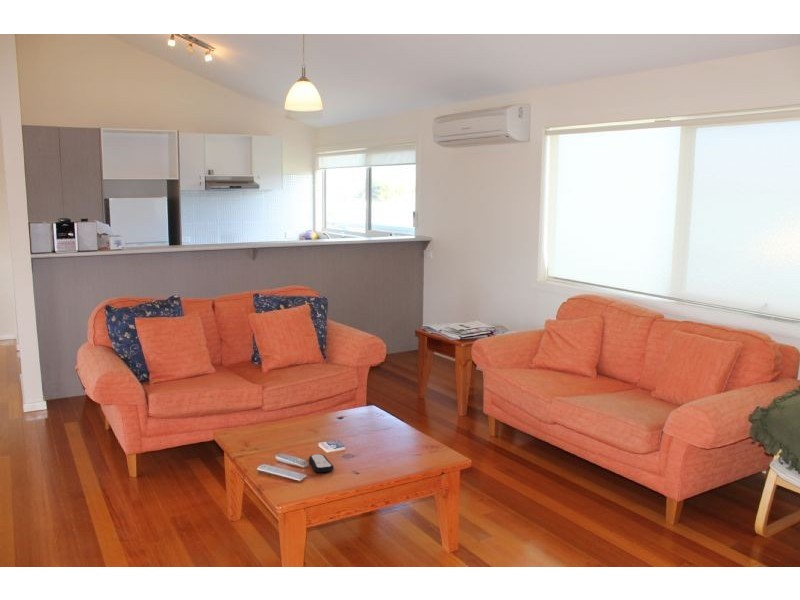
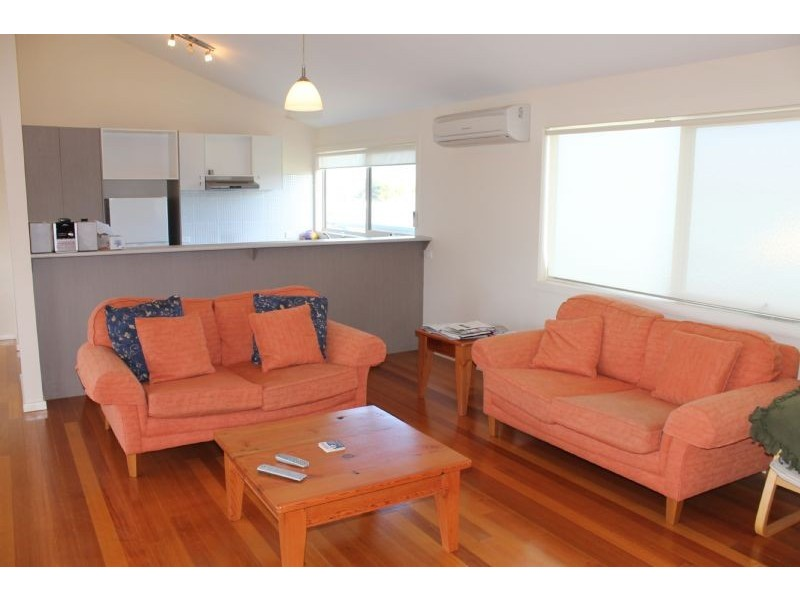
- remote control (320, 462)
